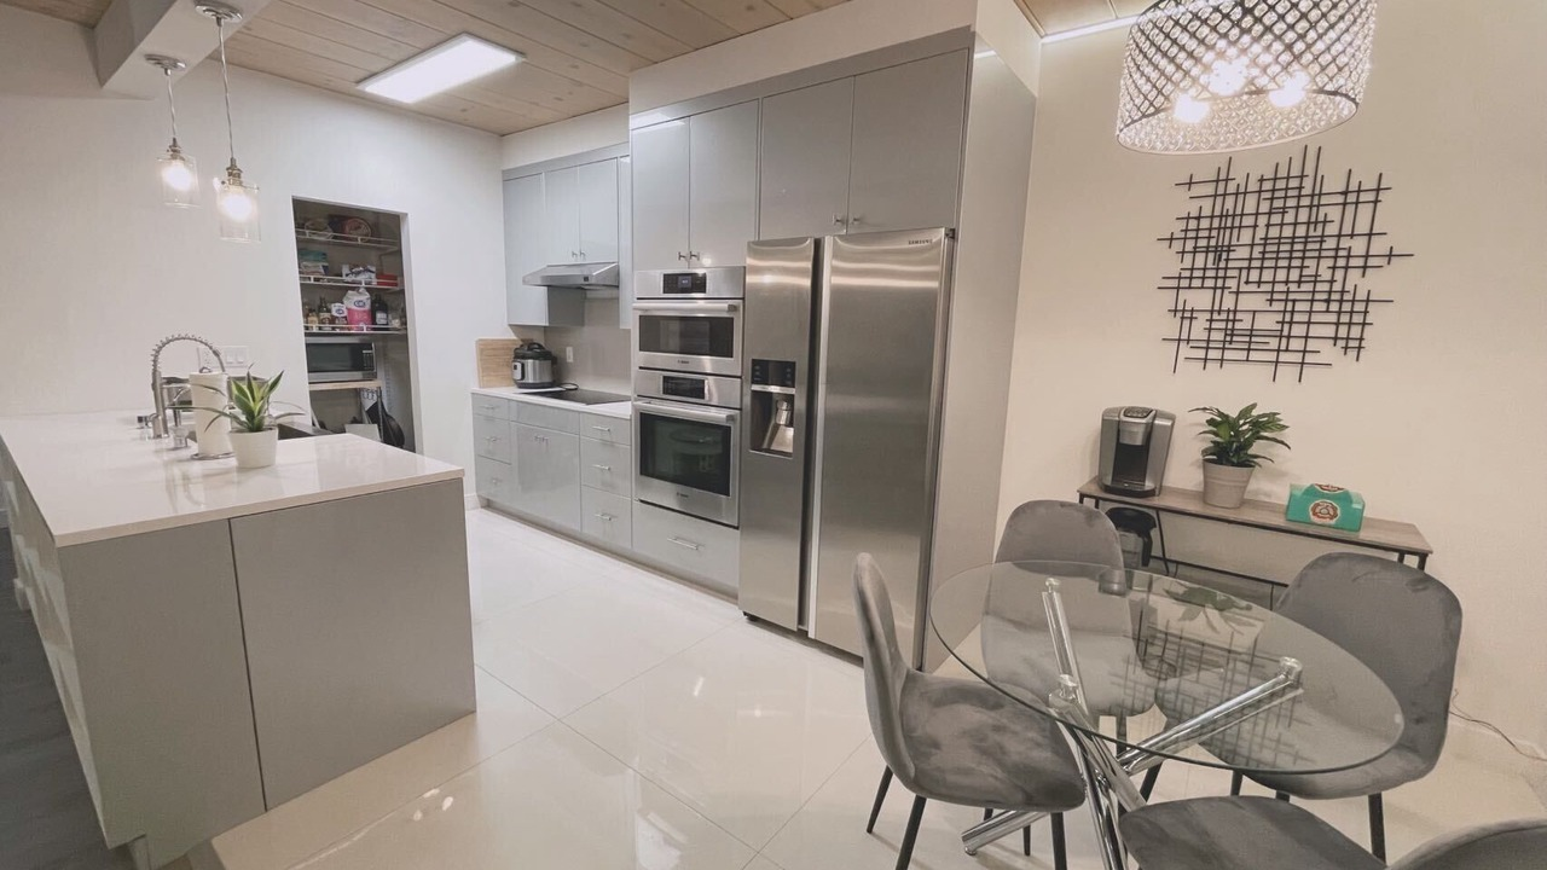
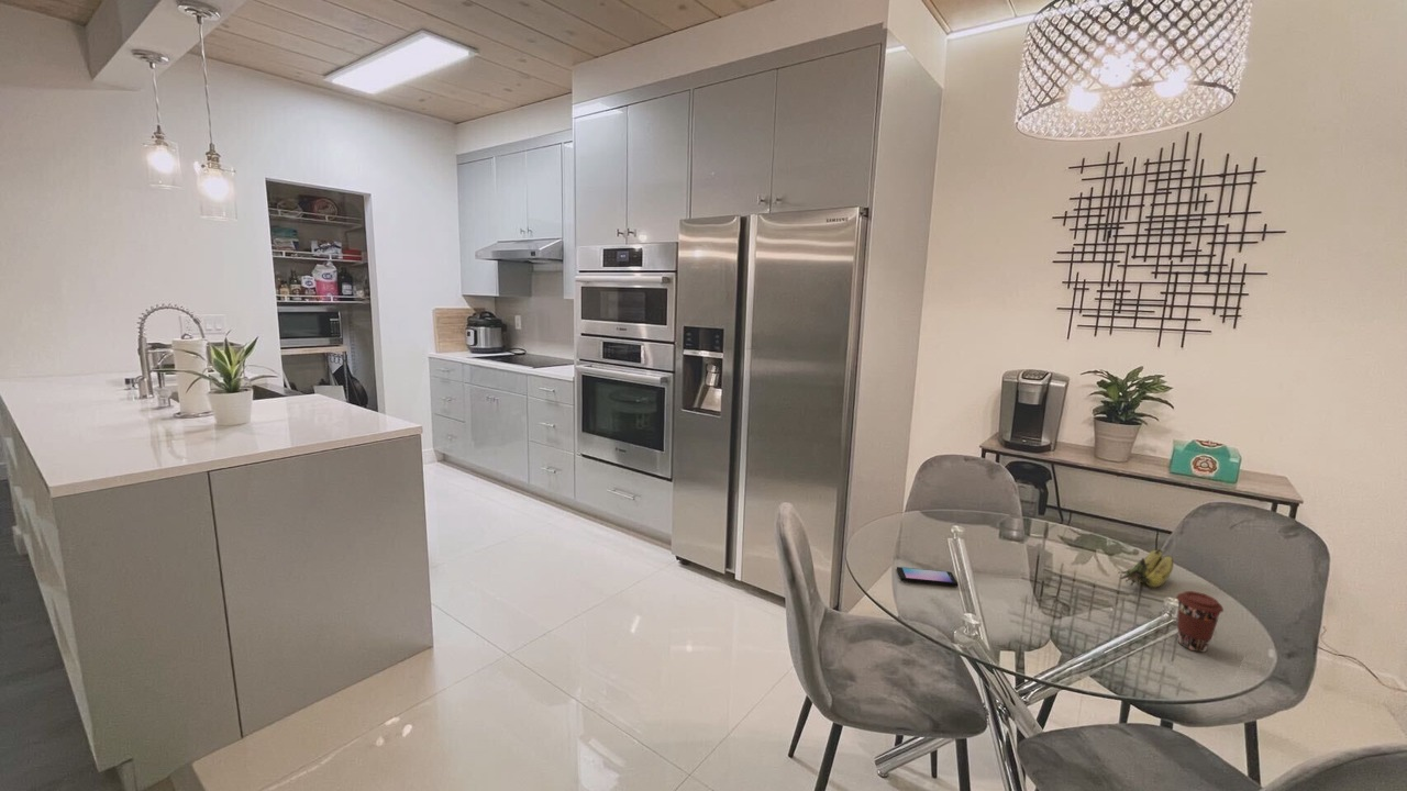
+ coffee cup (1196, 621)
+ smartphone (926, 576)
+ banana (1149, 569)
